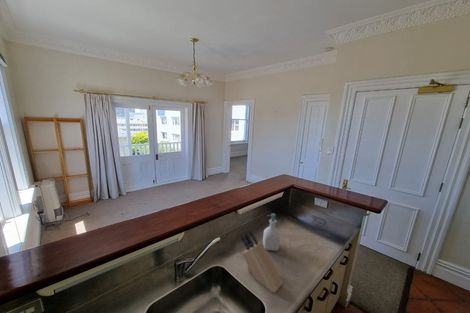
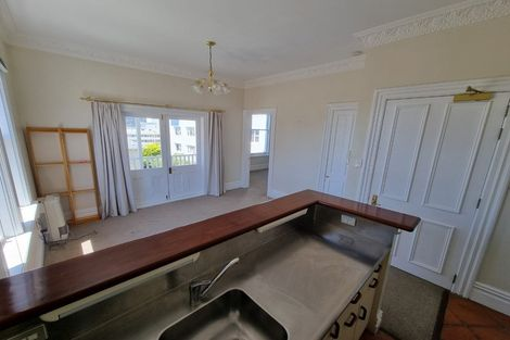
- soap bottle (271, 230)
- knife block (259, 256)
